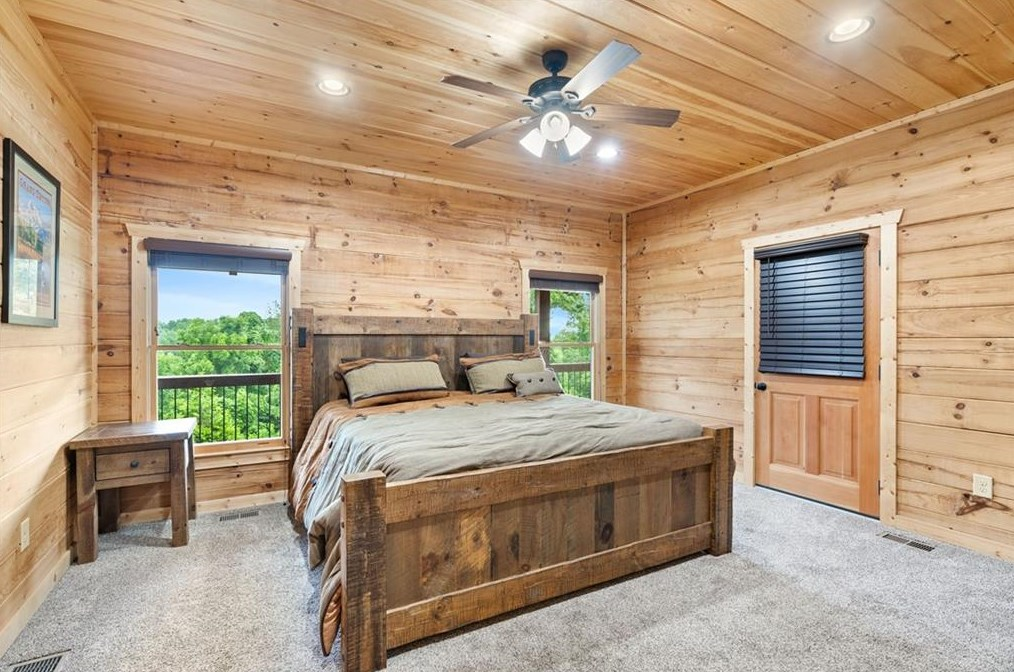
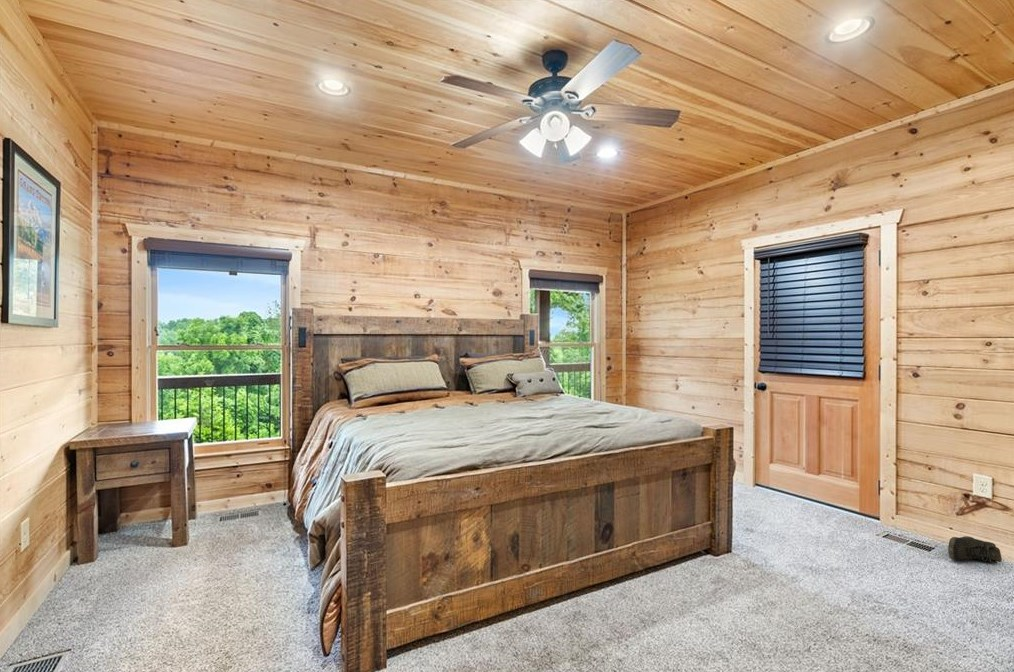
+ sneaker (974, 550)
